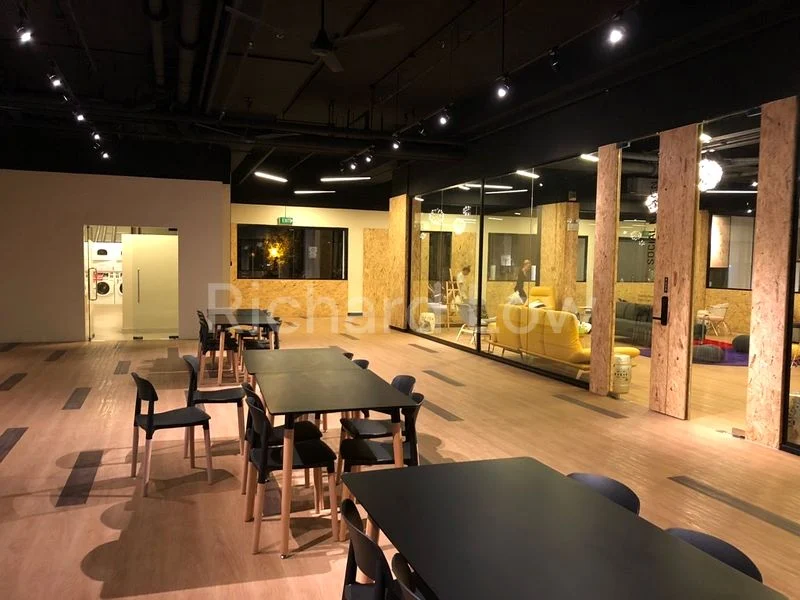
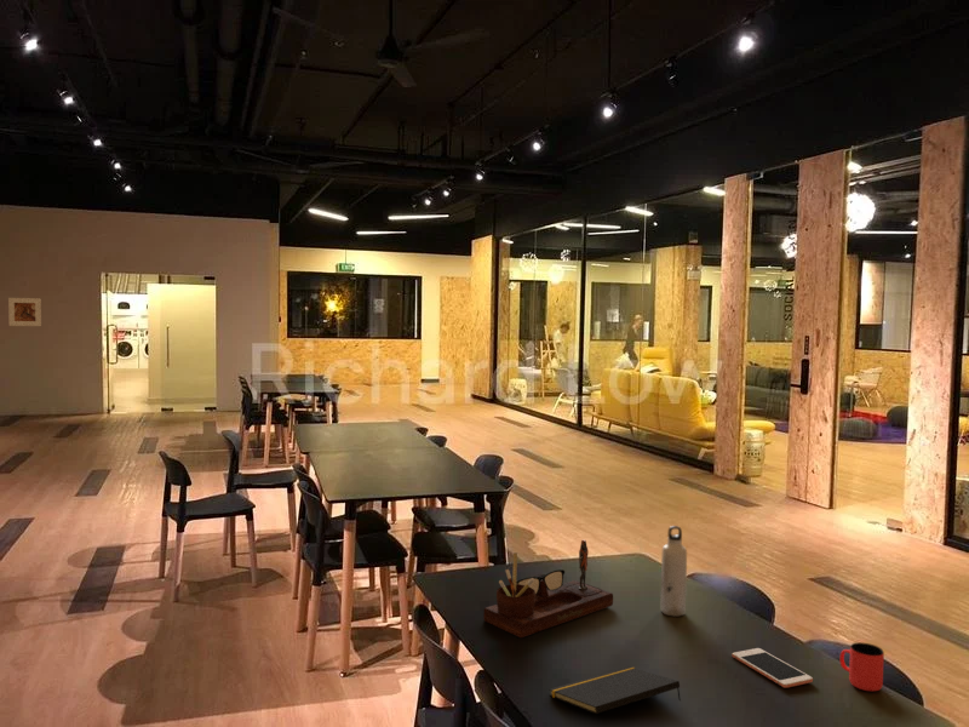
+ cell phone (770, 666)
+ cup (860, 664)
+ desk organizer (545, 582)
+ water bottle (673, 568)
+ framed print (24, 311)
+ notepad (613, 688)
